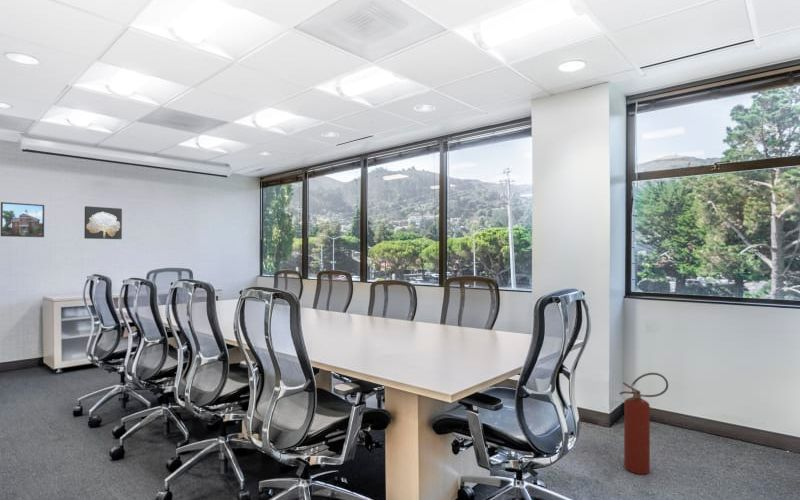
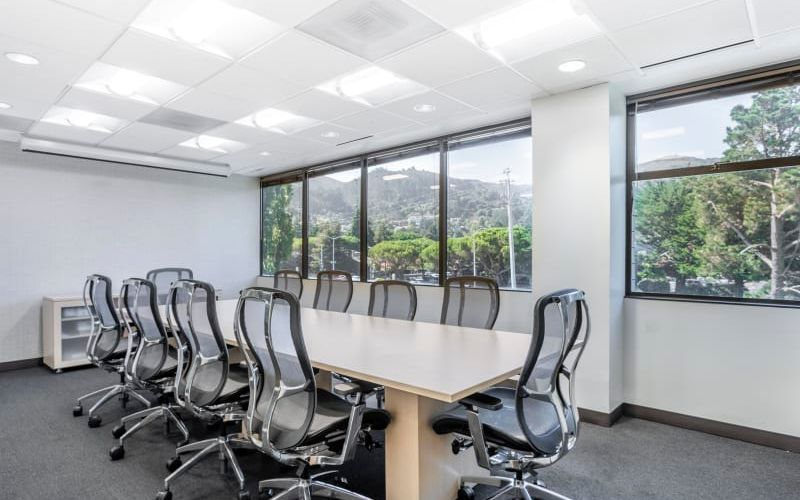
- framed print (23, 220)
- wall art (103, 223)
- fire extinguisher (643, 421)
